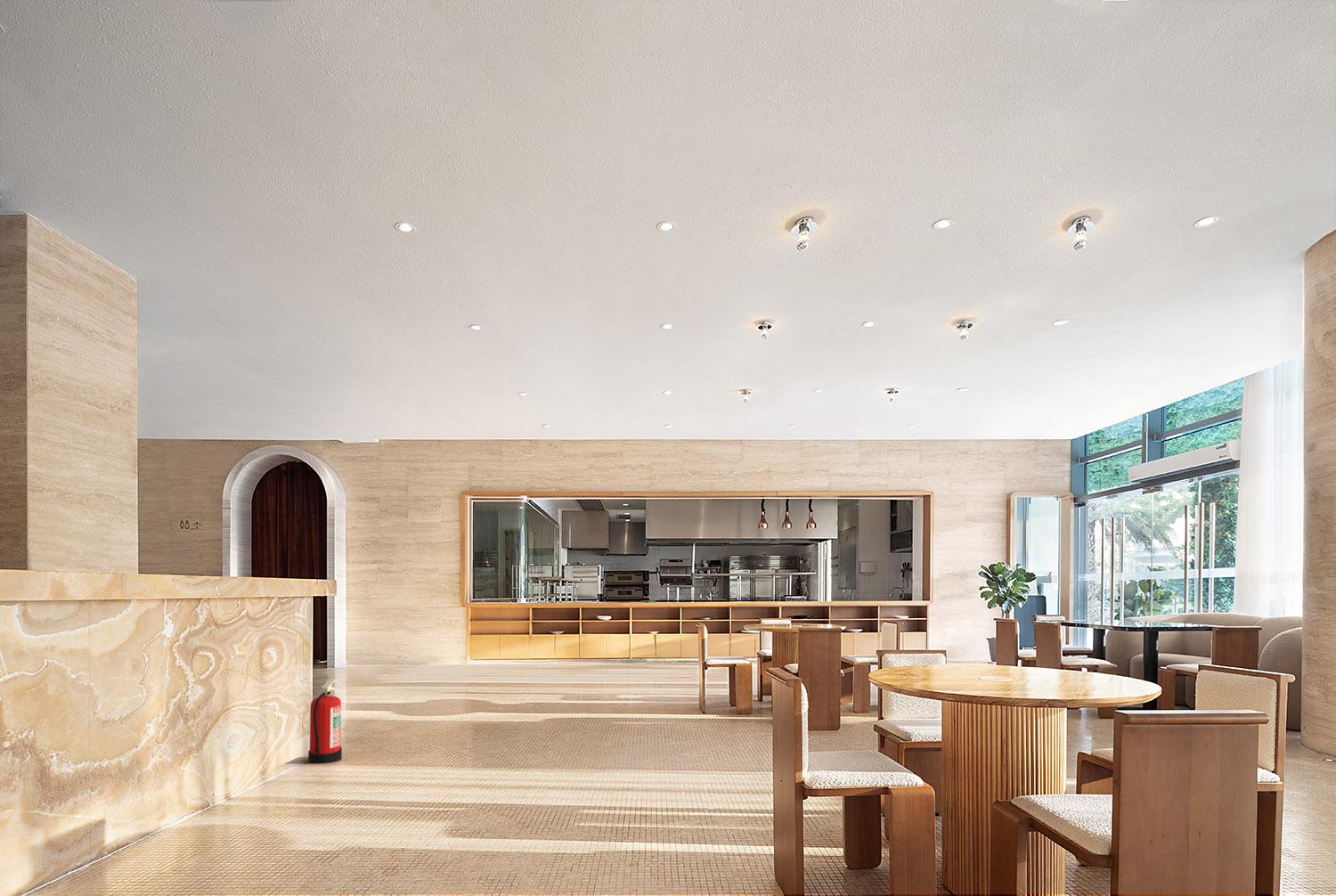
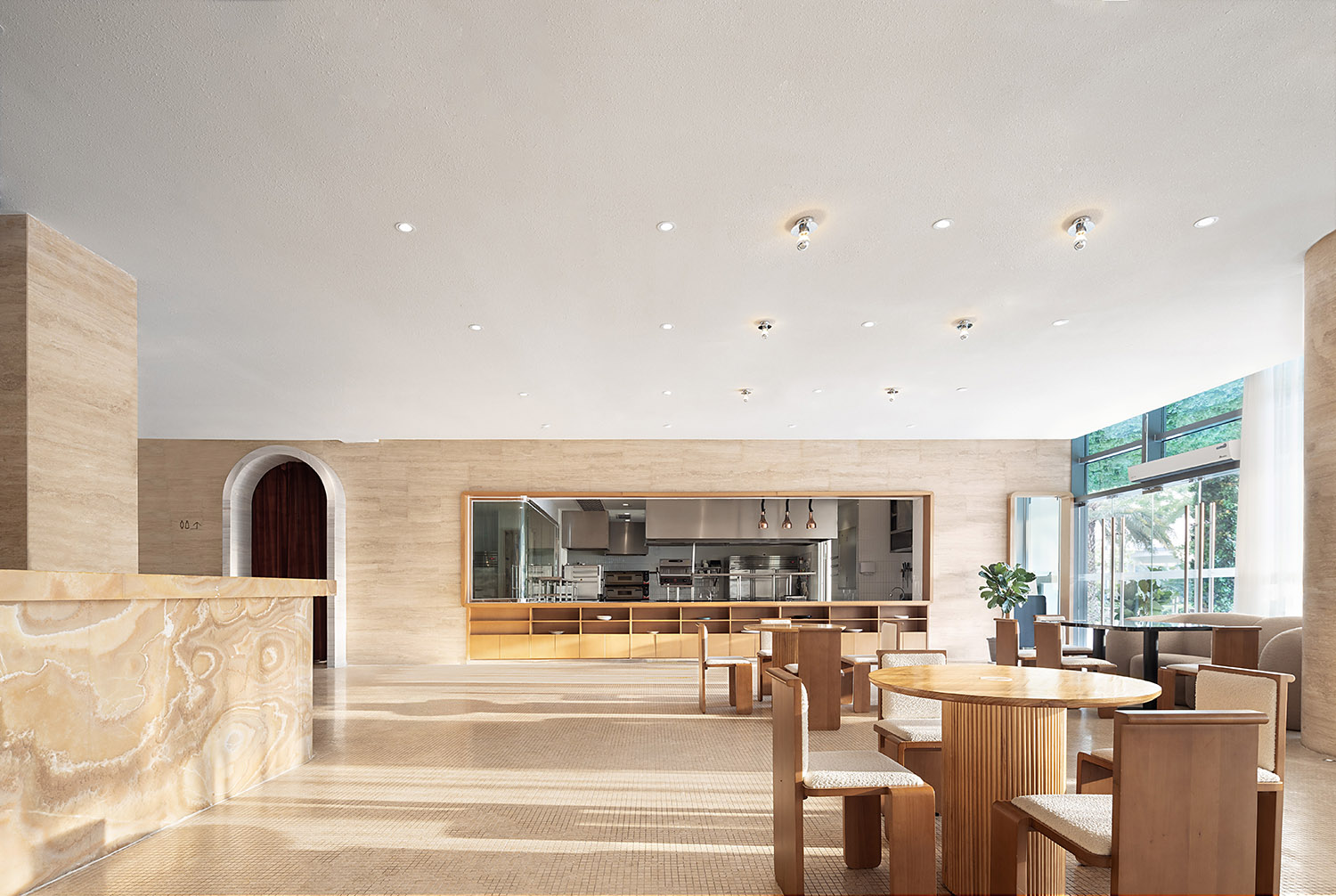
- fire extinguisher (325, 721)
